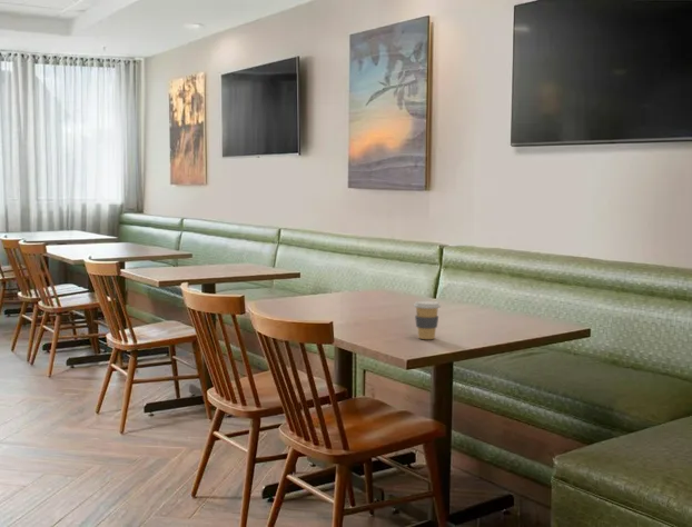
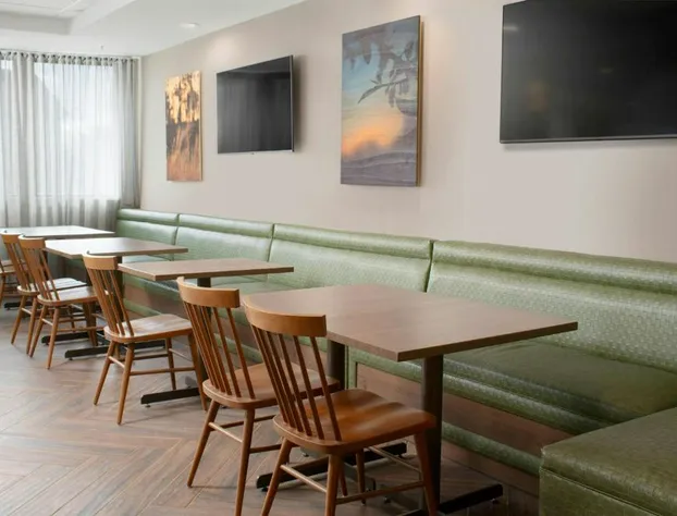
- coffee cup (426, 320)
